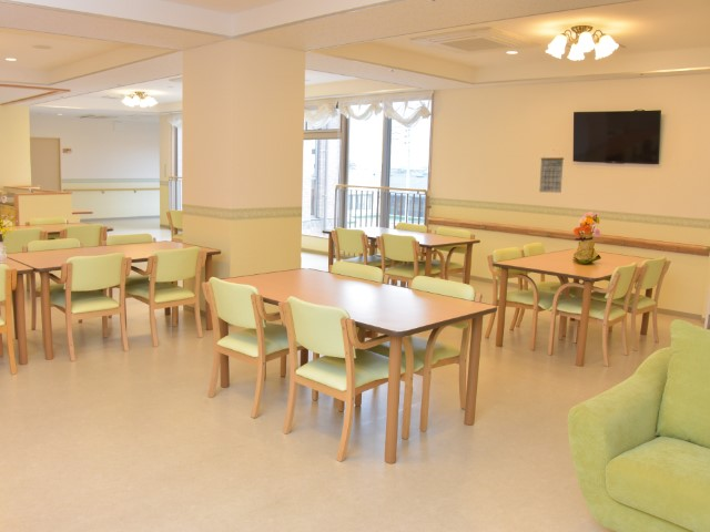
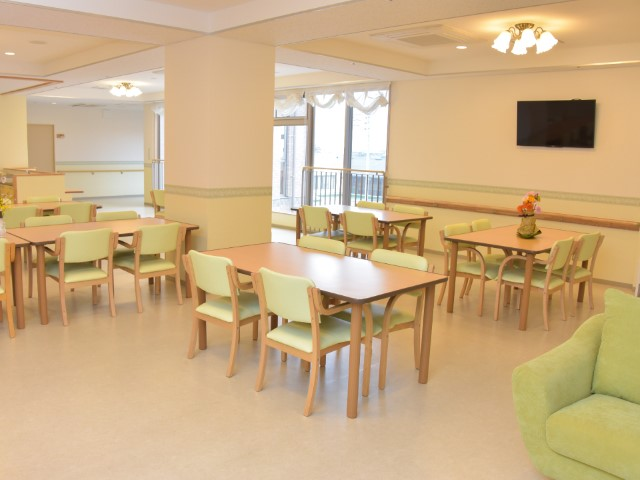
- calendar (551, 171)
